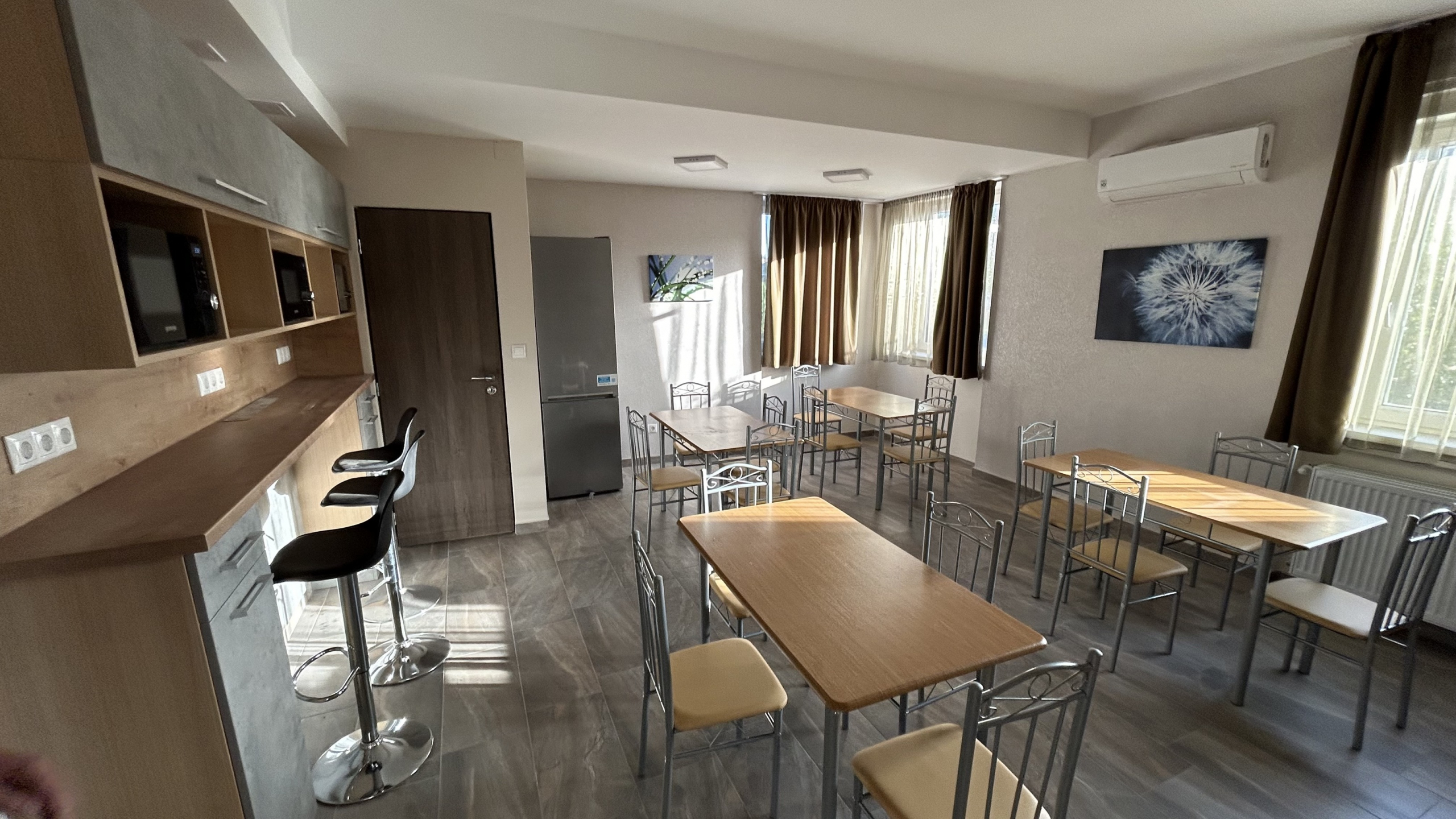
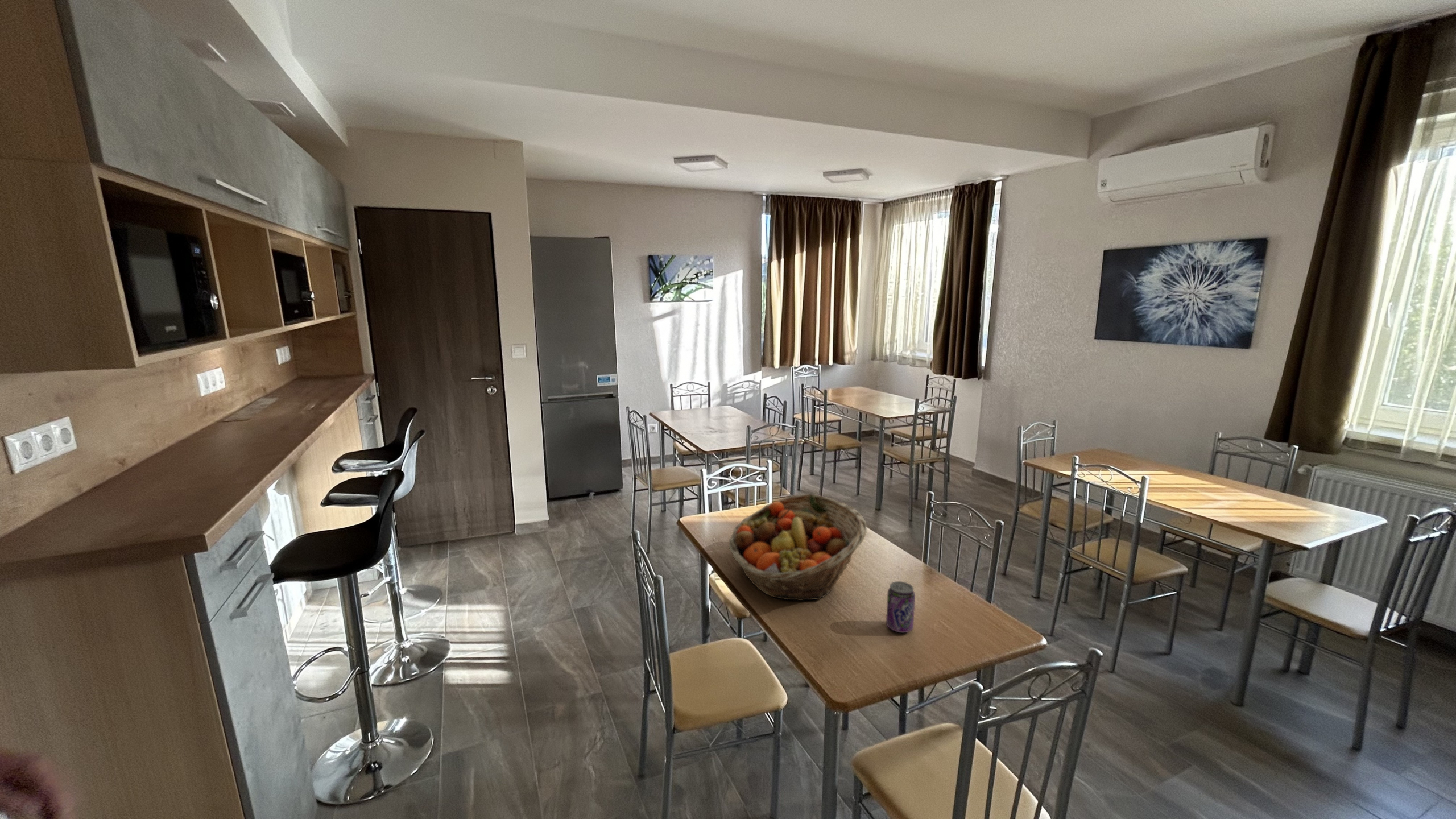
+ beverage can (900, 607)
+ fruit basket (795, 543)
